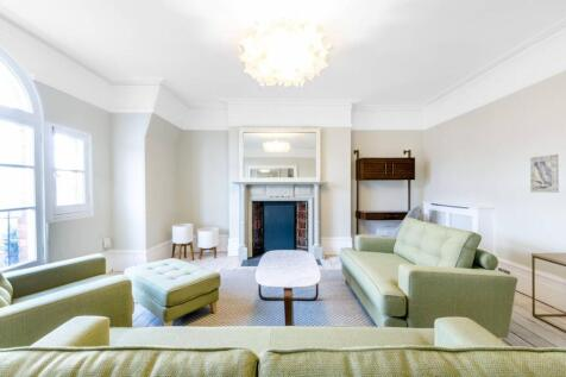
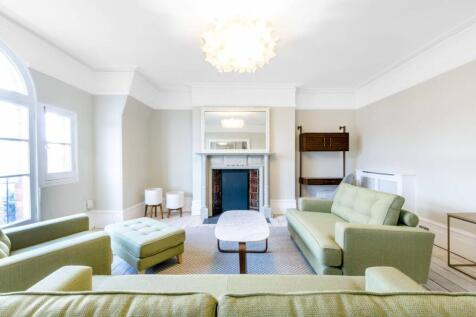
- wall art (543, 174)
